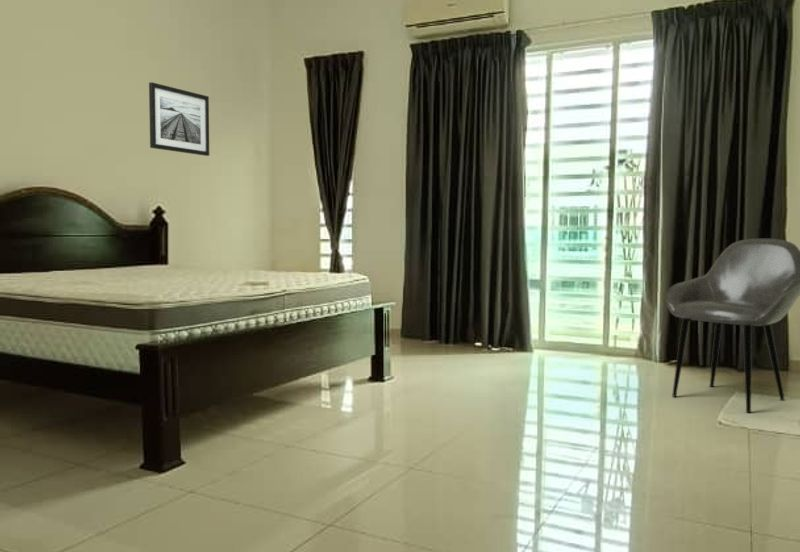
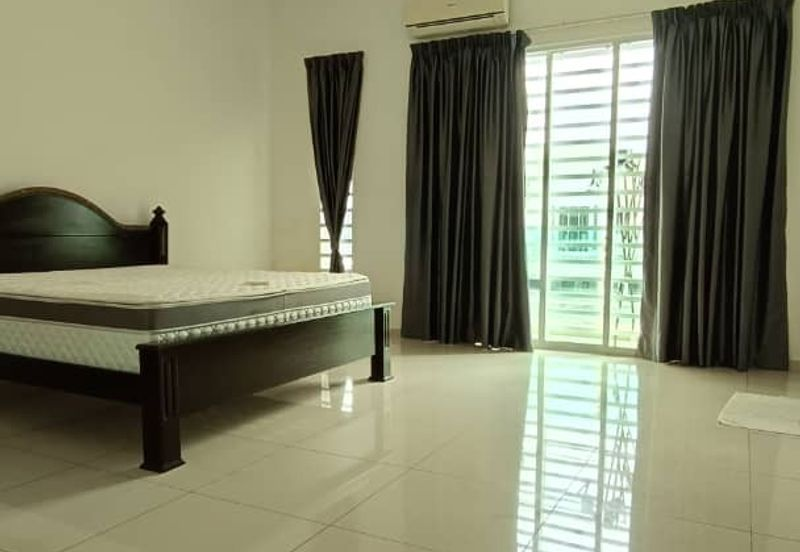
- wall art (180, 121)
- armchair (736, 318)
